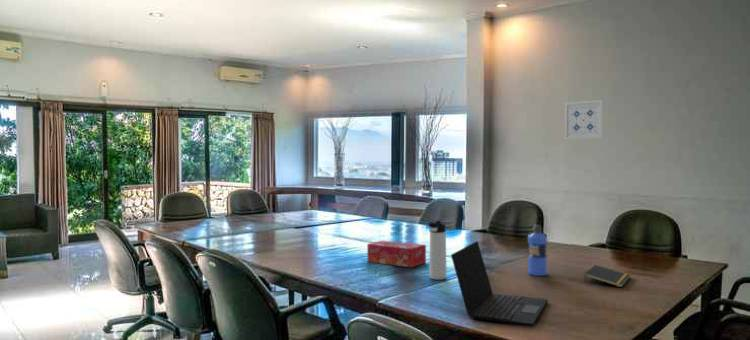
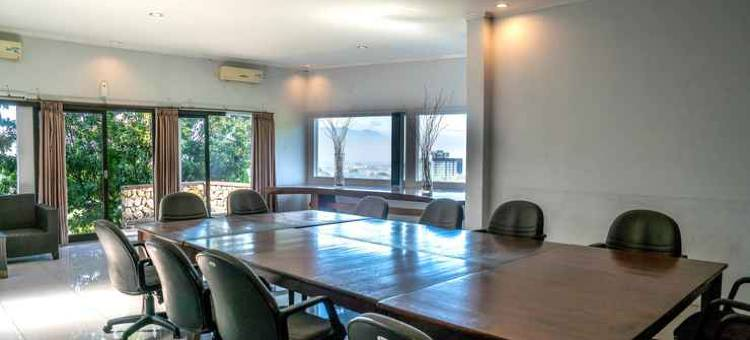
- wall art (583, 120)
- notepad (607, 275)
- water bottle (537, 249)
- thermos bottle (436, 250)
- tissue box (396, 253)
- laptop (489, 282)
